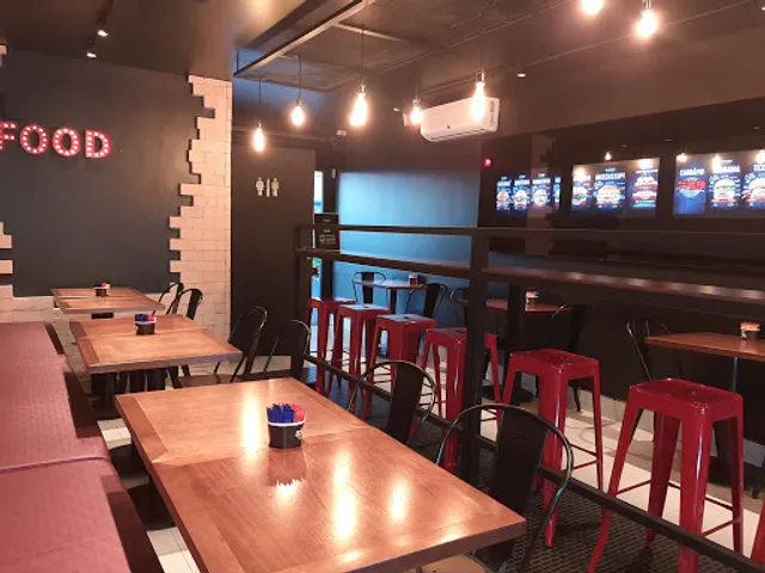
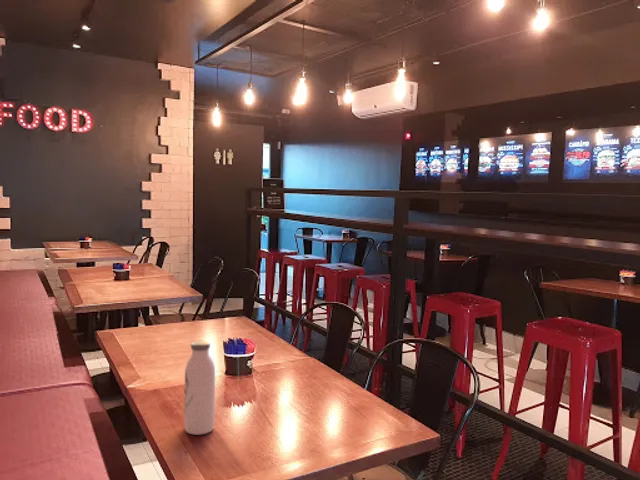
+ water bottle (199, 385)
